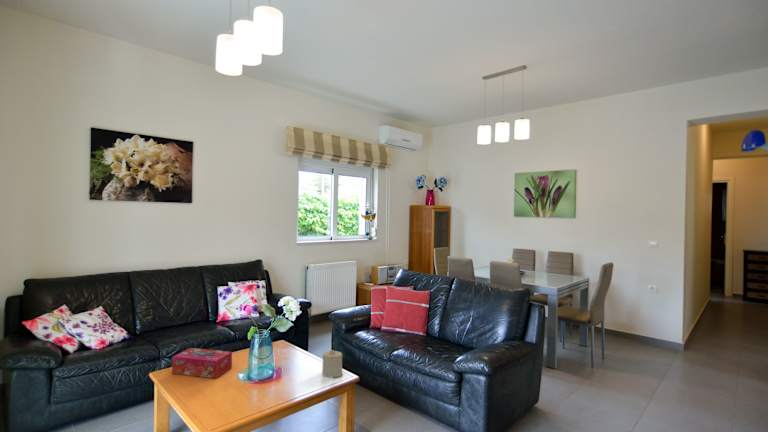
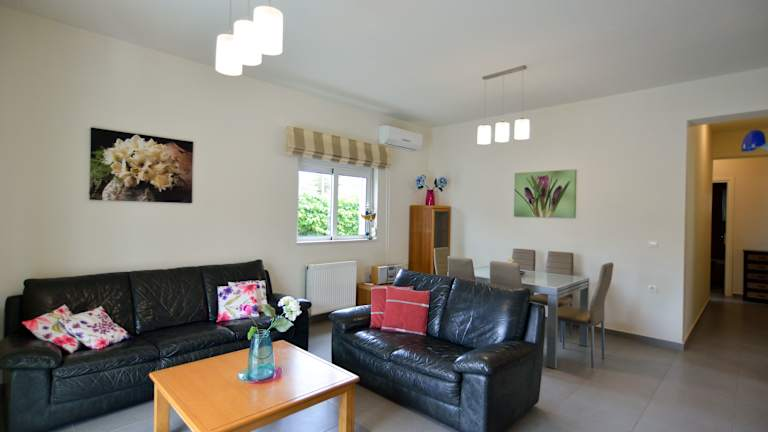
- candle (332, 361)
- tissue box (202, 362)
